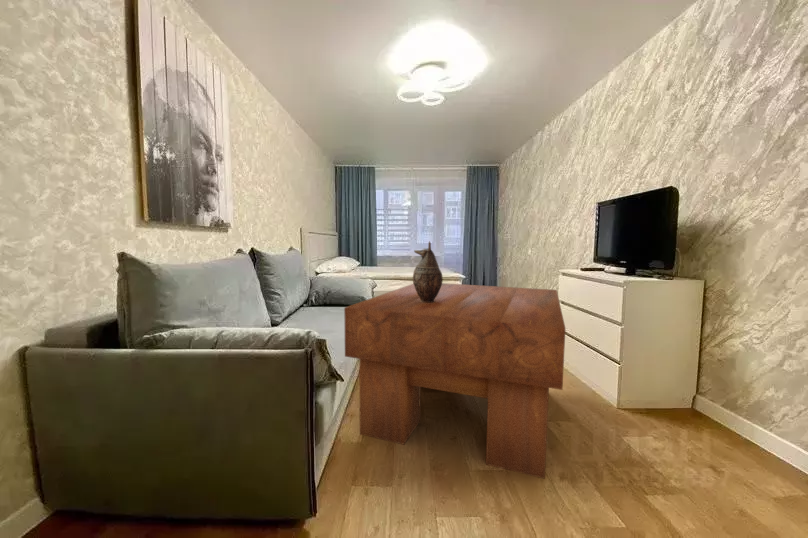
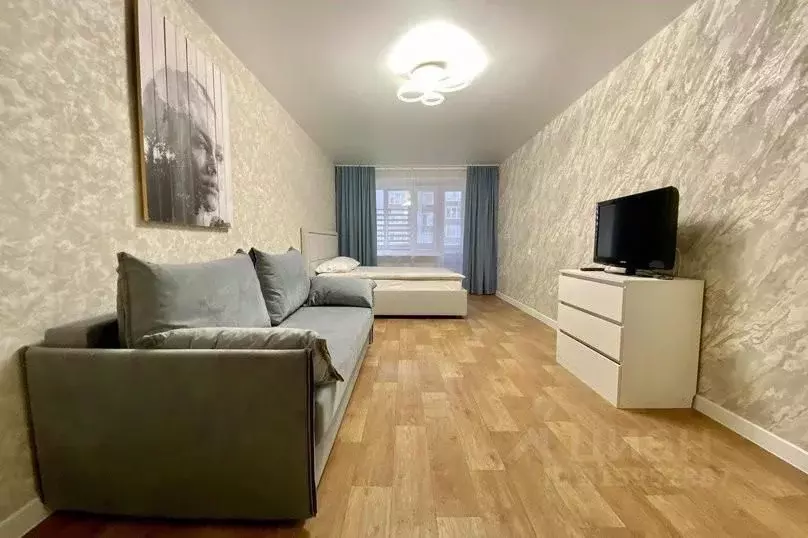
- coffee table (465, 354)
- decorative vase (427, 271)
